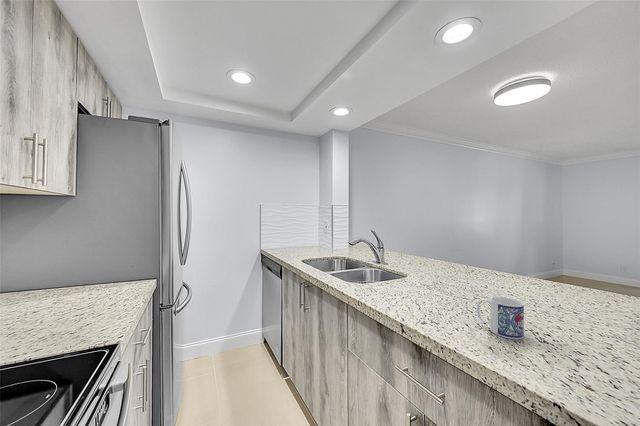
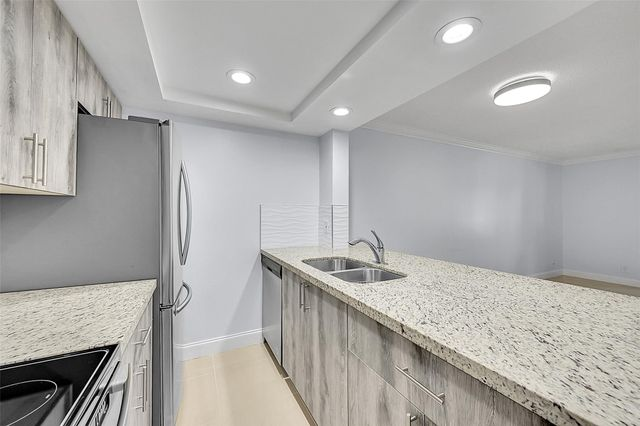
- mug (498, 314)
